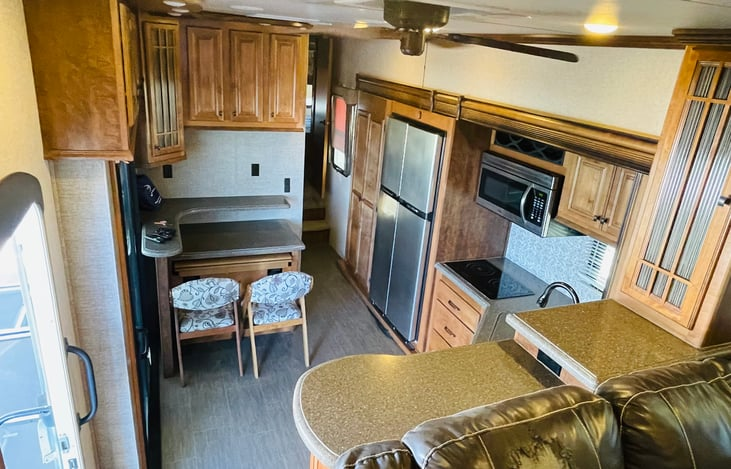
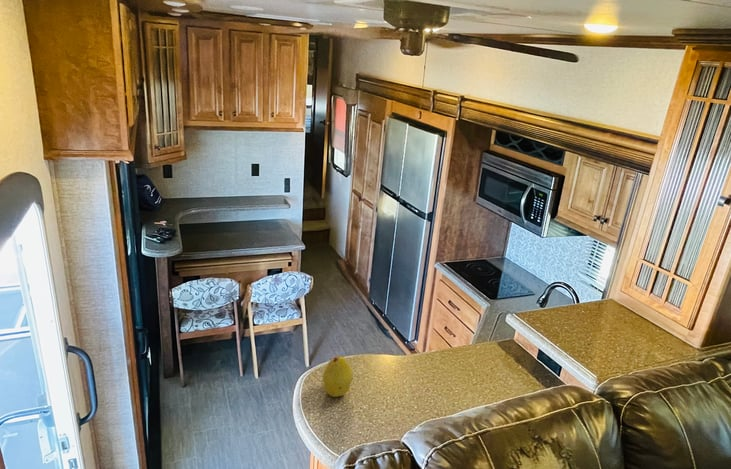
+ fruit (337, 374)
